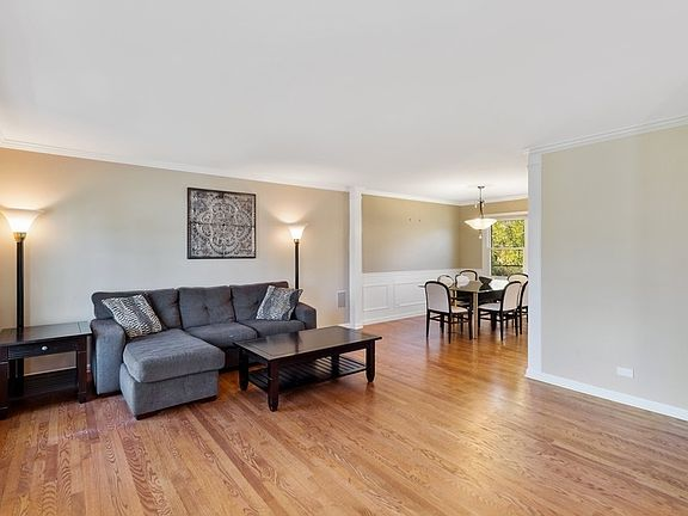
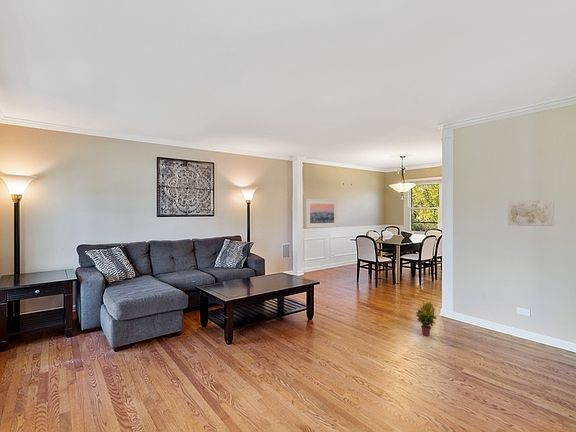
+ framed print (322, 213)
+ wall art (529, 213)
+ potted plant (426, 318)
